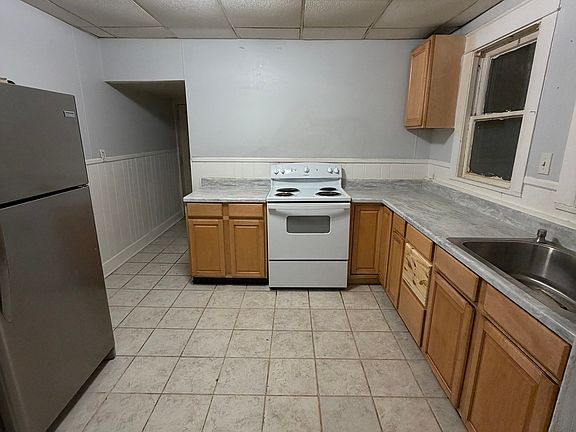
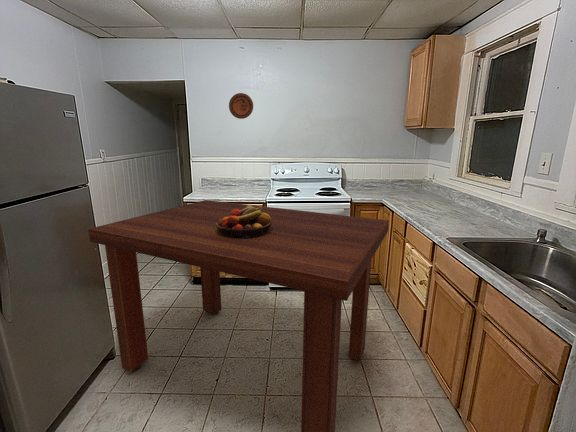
+ fruit bowl (243, 219)
+ decorative plate (241, 106)
+ dining table (254, 279)
